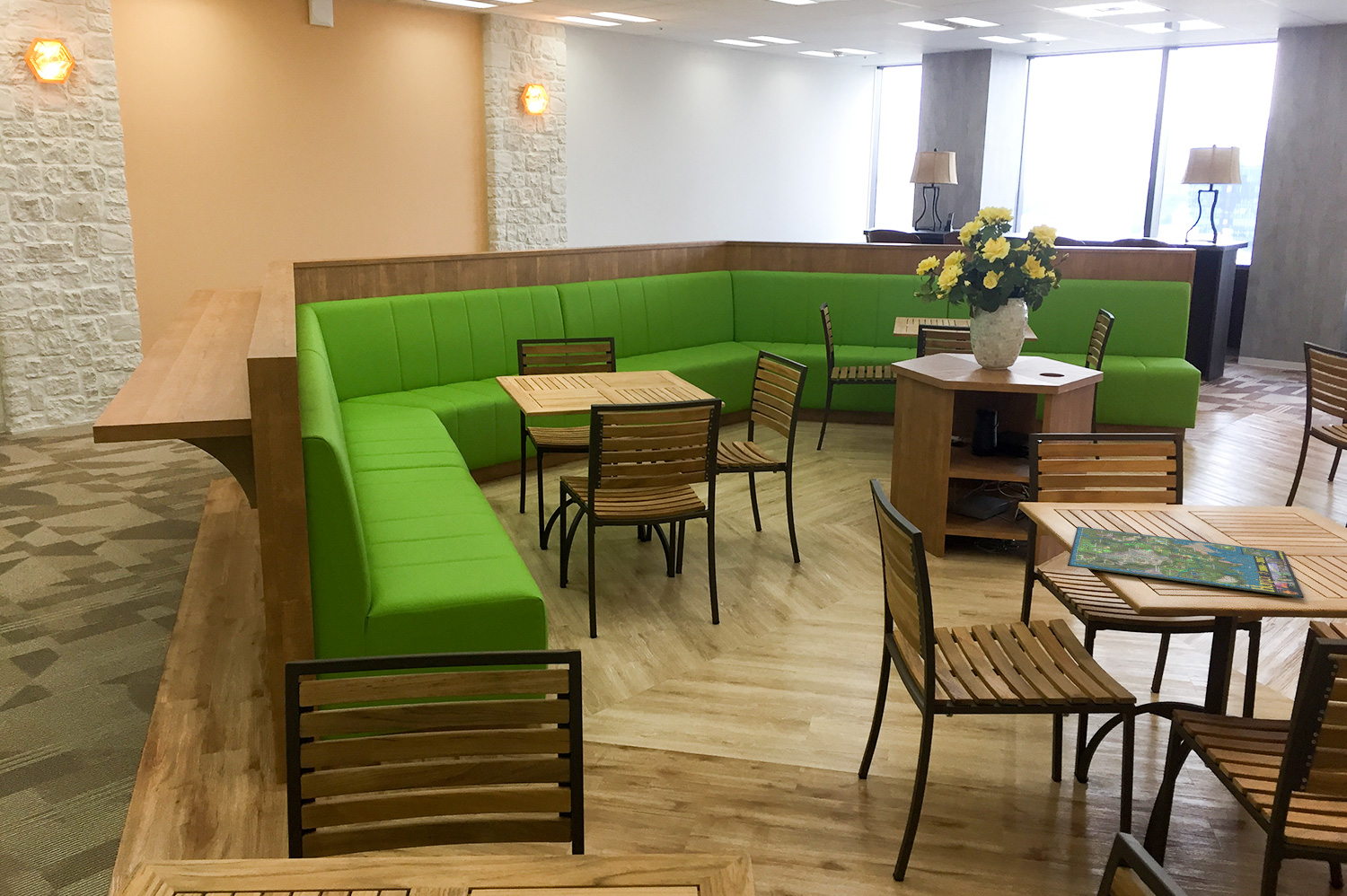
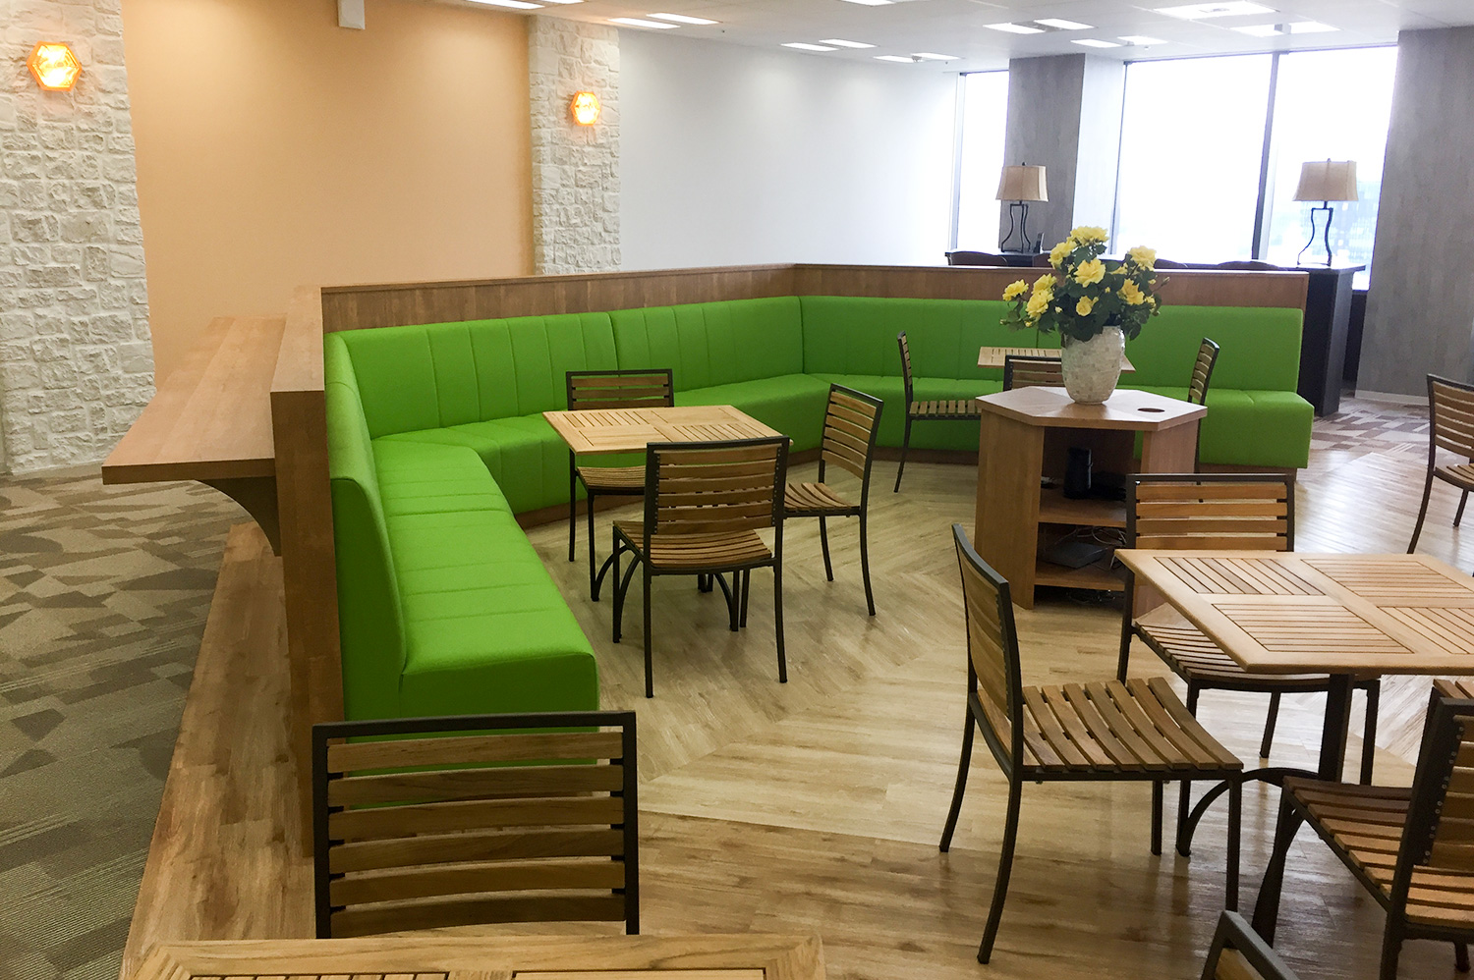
- board game (1178, 558)
